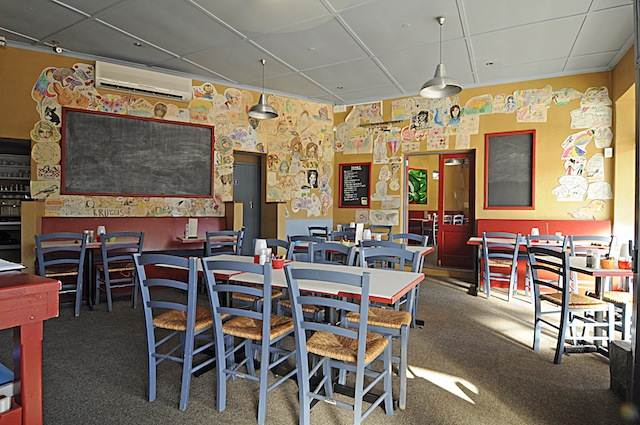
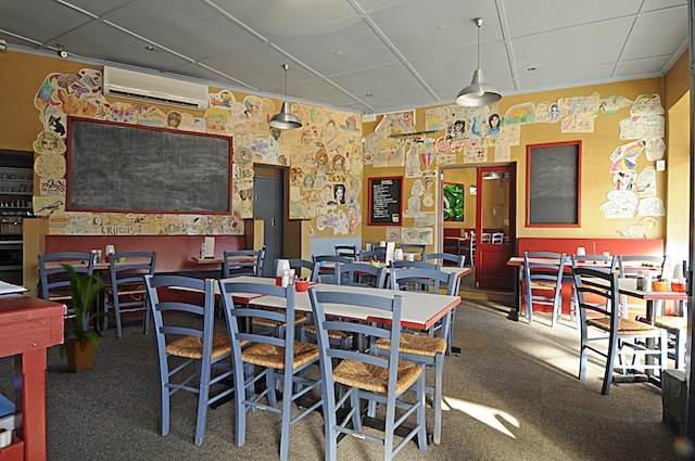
+ house plant (88, 312)
